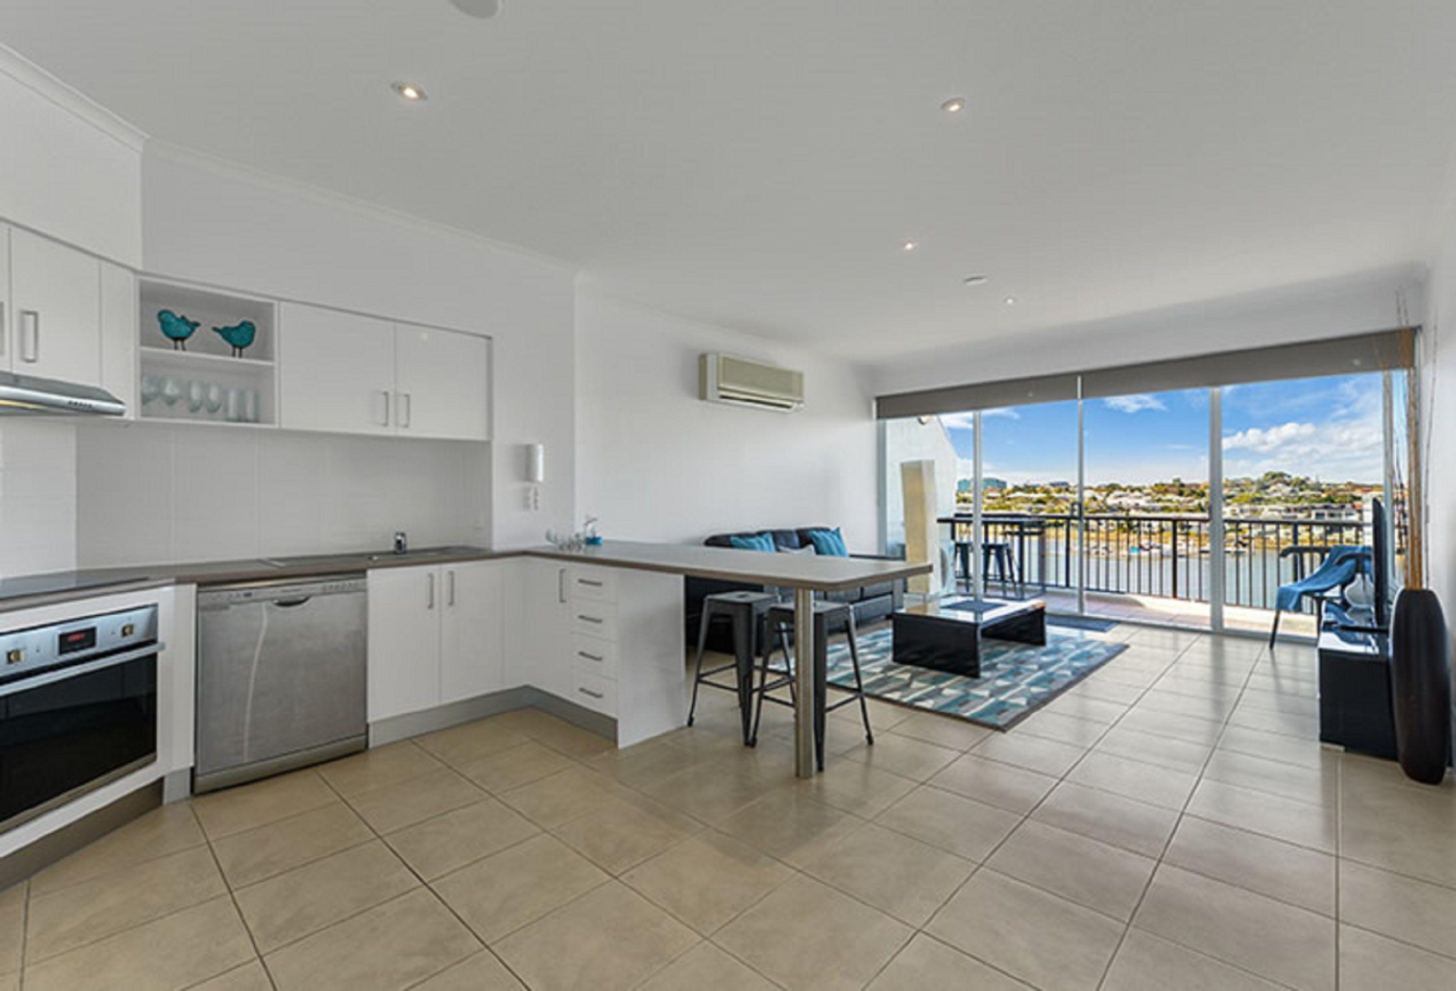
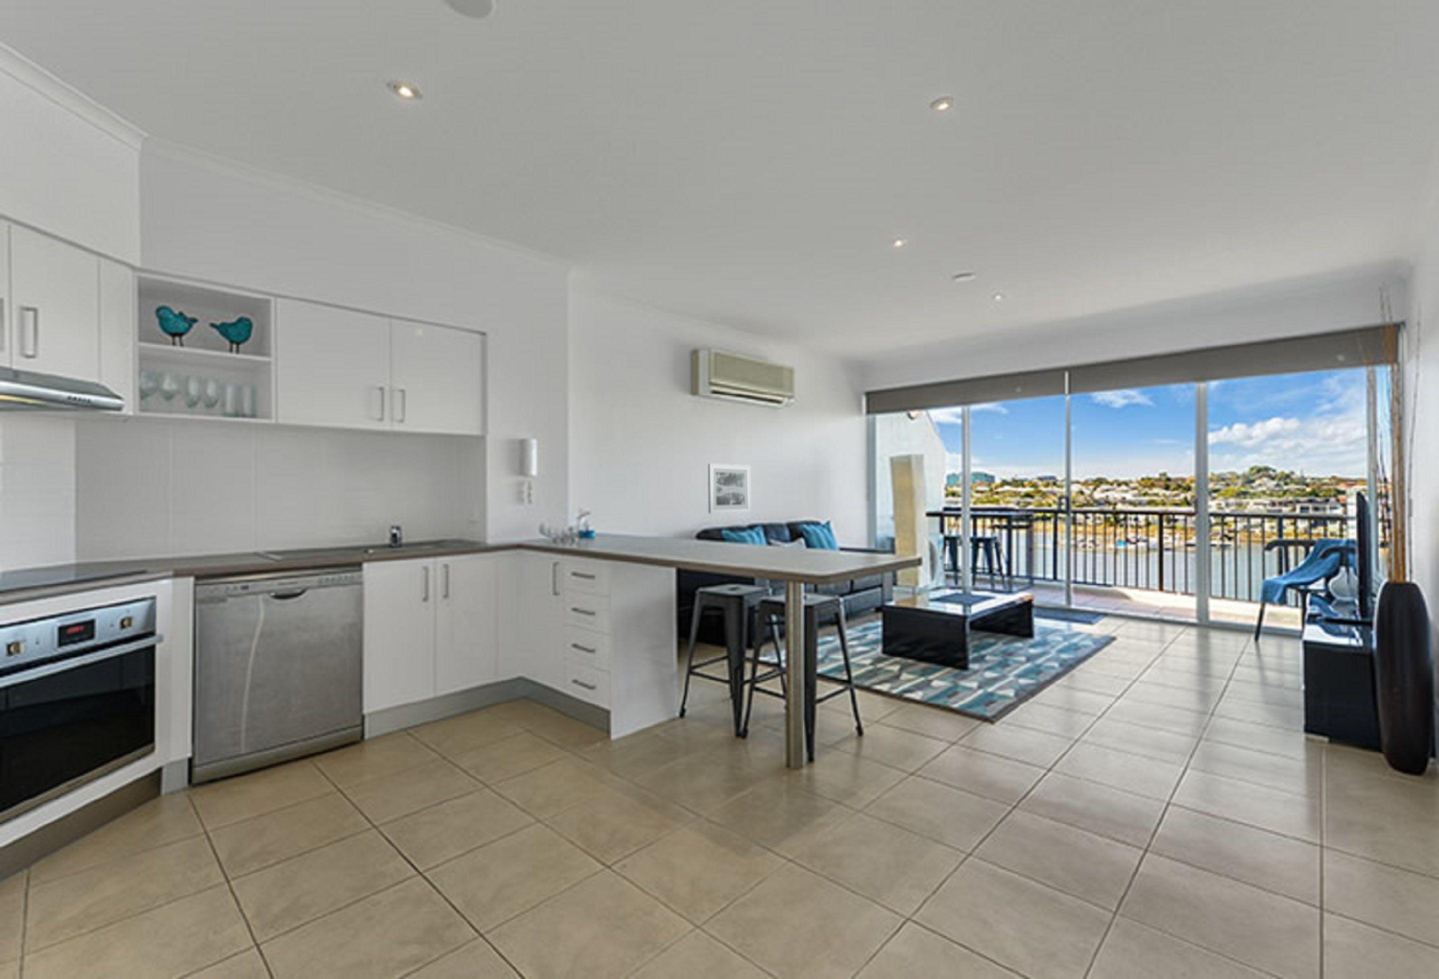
+ wall art (730, 488)
